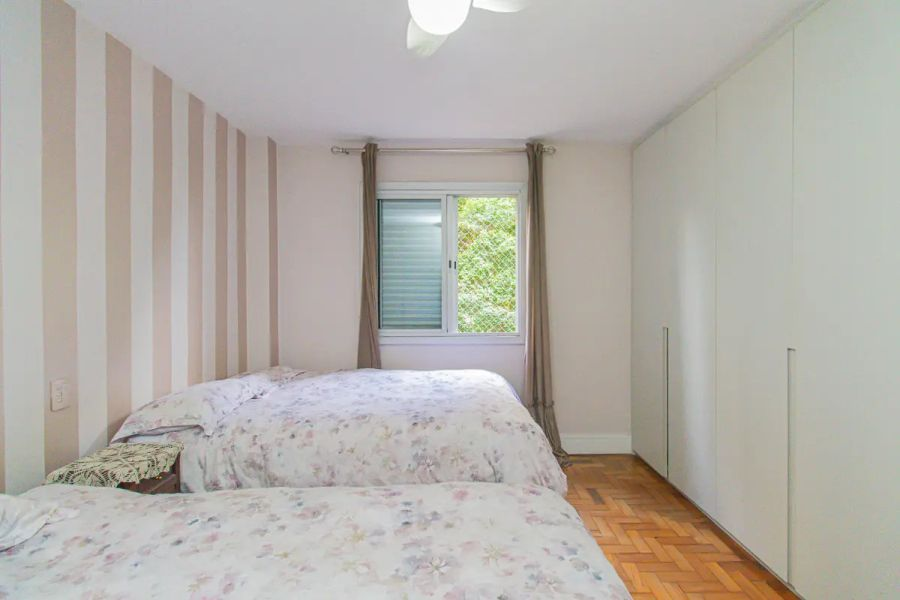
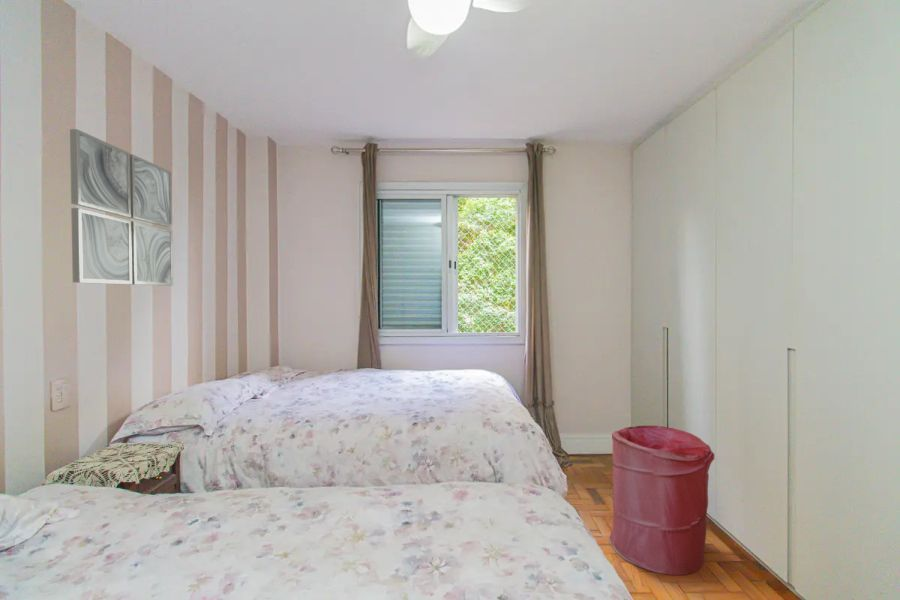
+ wall art (129, 220)
+ laundry hamper (659, 492)
